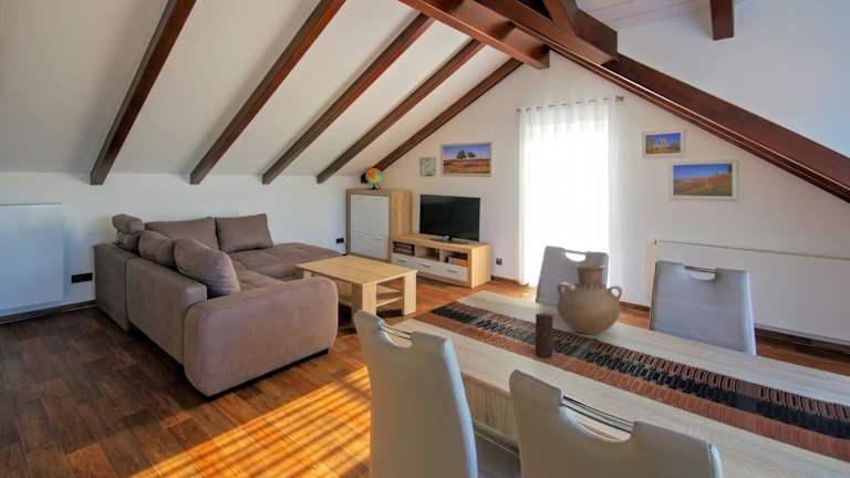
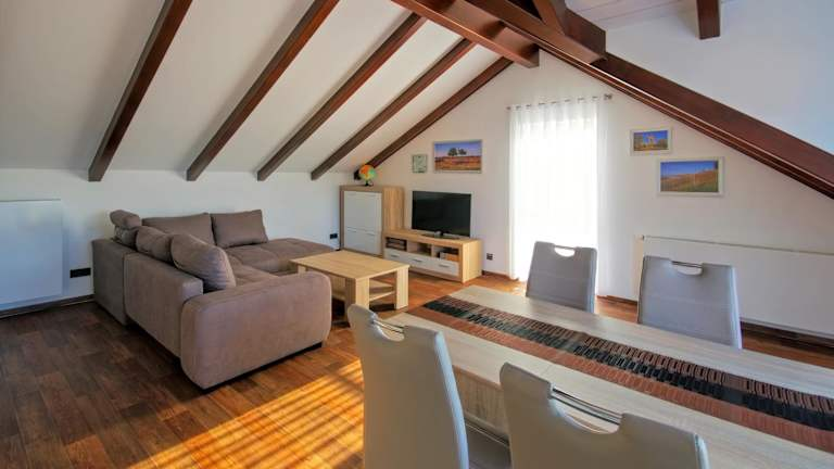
- vase (588, 299)
- candle (543, 334)
